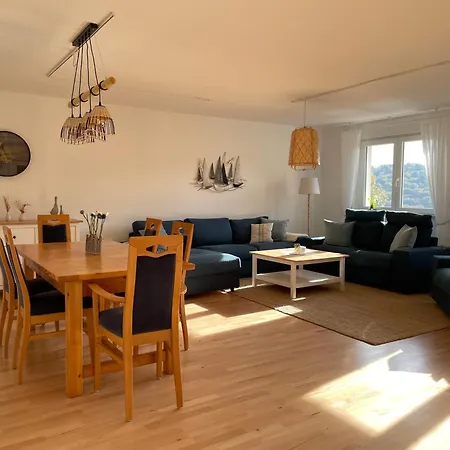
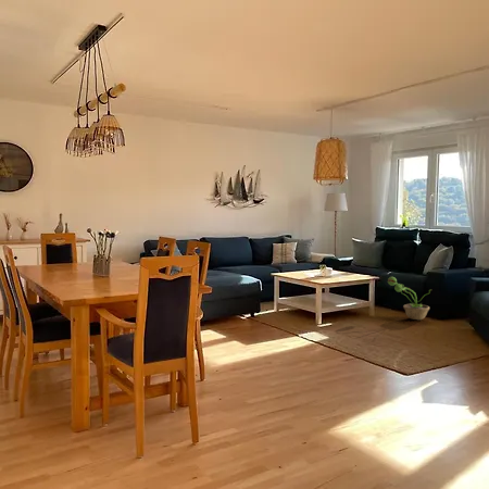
+ decorative plant (402, 293)
